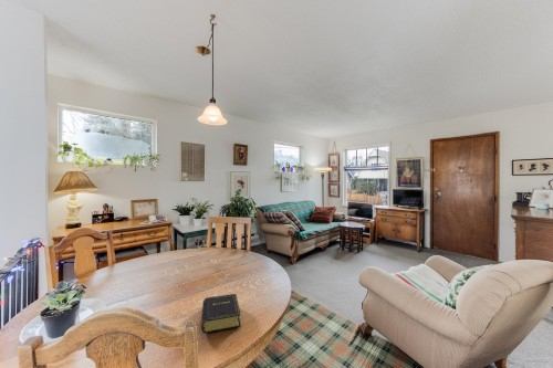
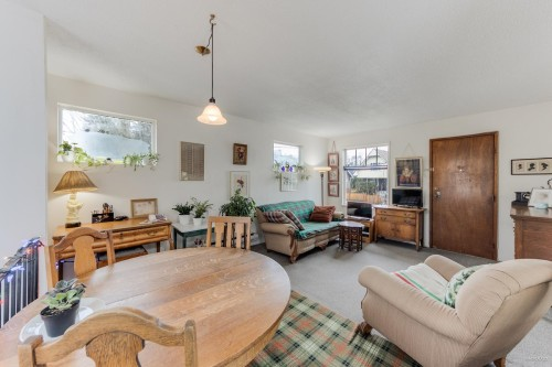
- book (220, 312)
